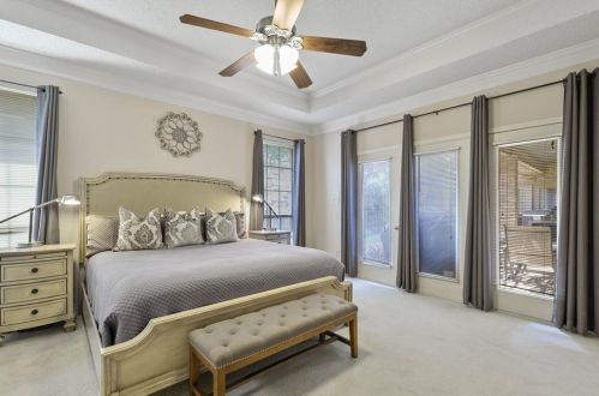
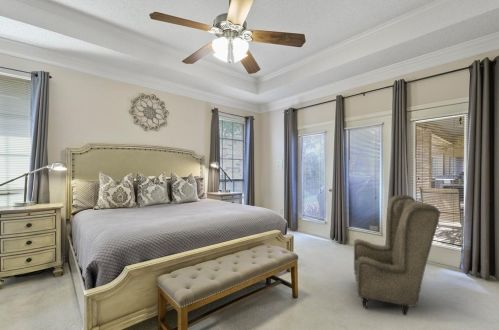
+ armchair (387, 247)
